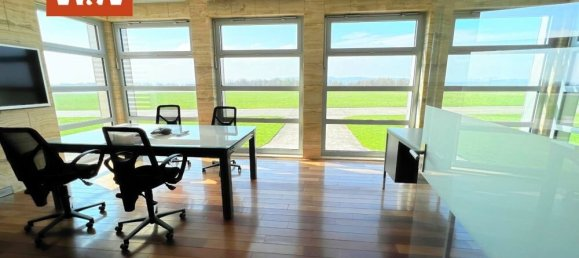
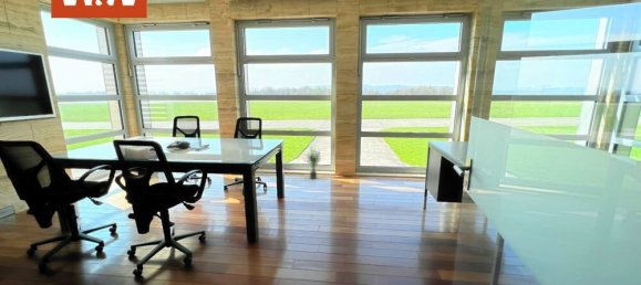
+ potted plant (311, 161)
